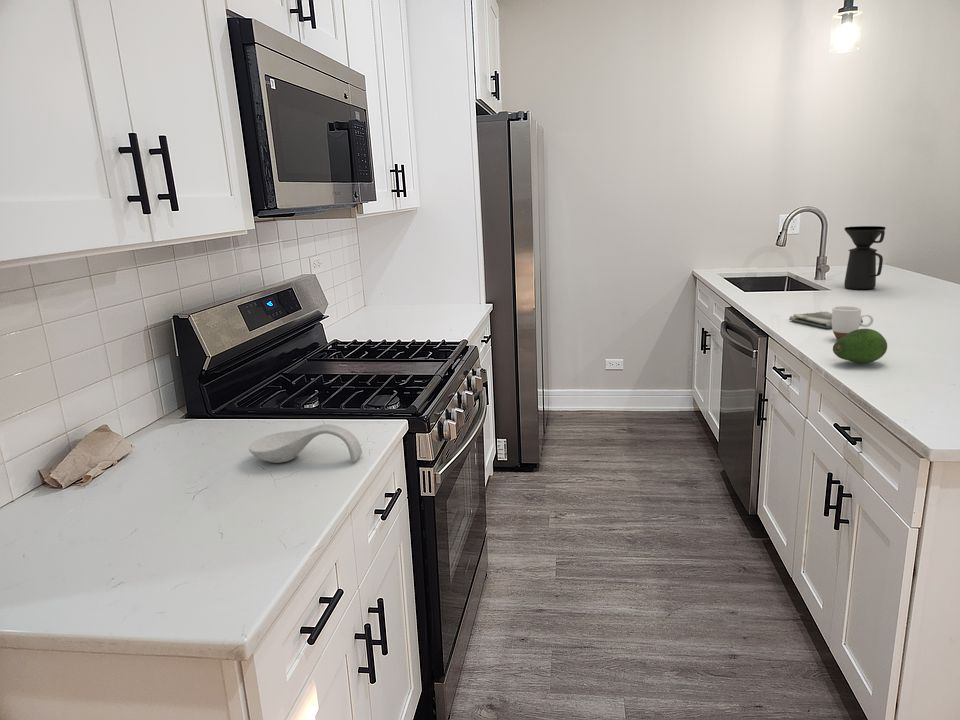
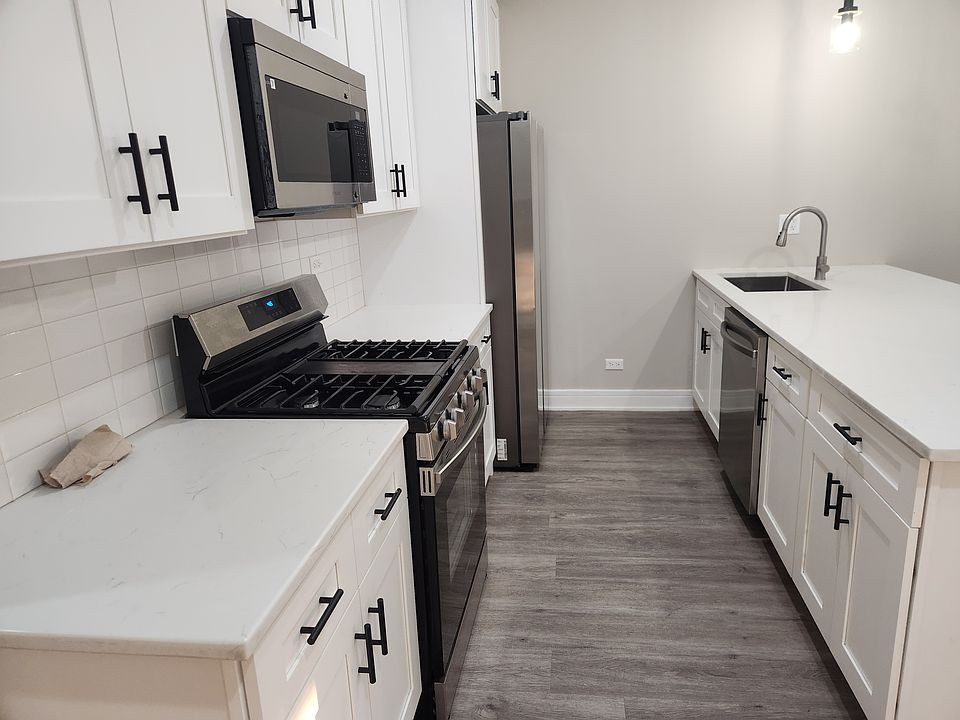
- coffee maker (862, 257)
- dish towel (824, 318)
- fruit (859, 346)
- mug (851, 324)
- spoon rest (304, 442)
